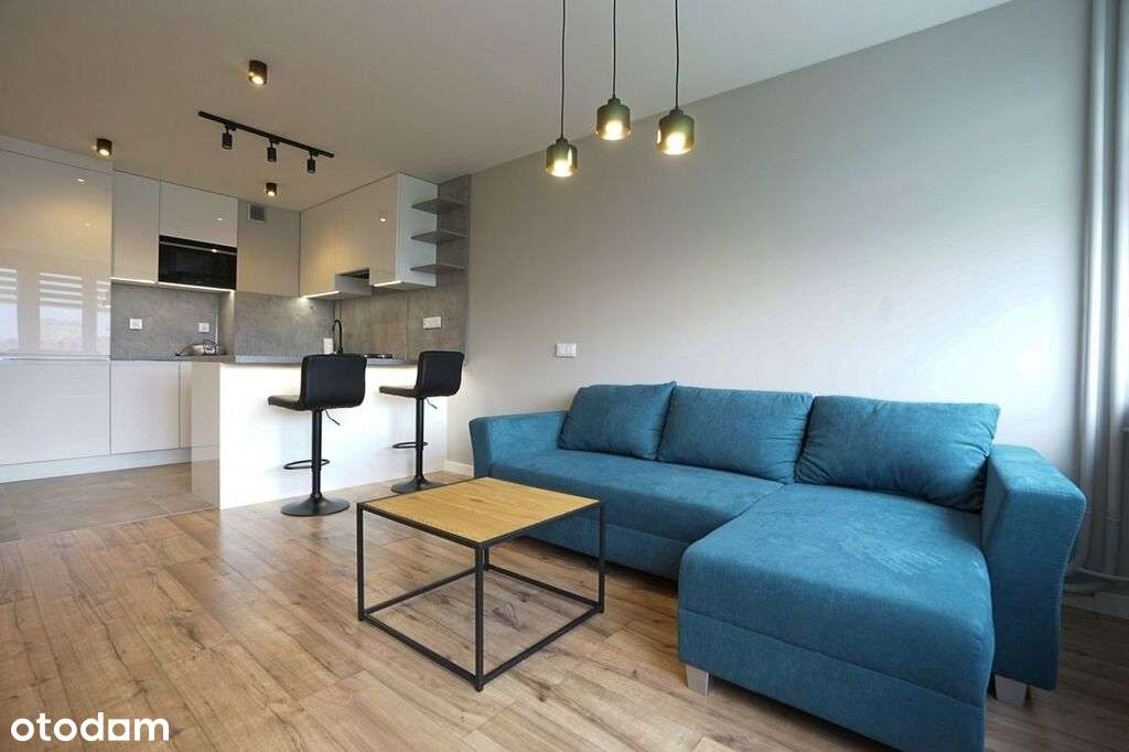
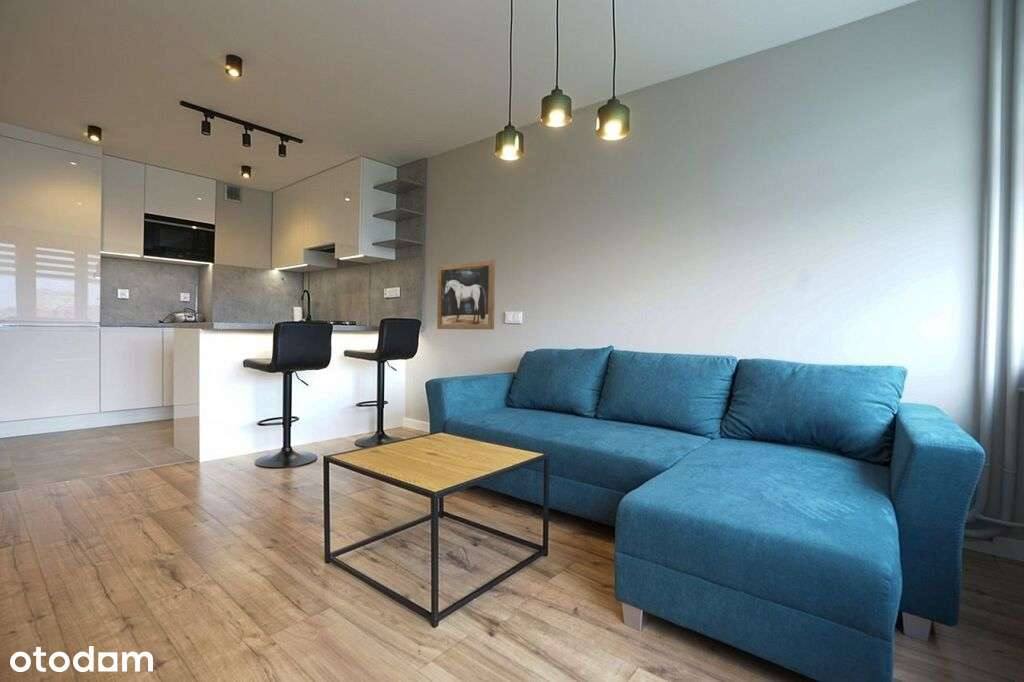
+ wall art (464, 296)
